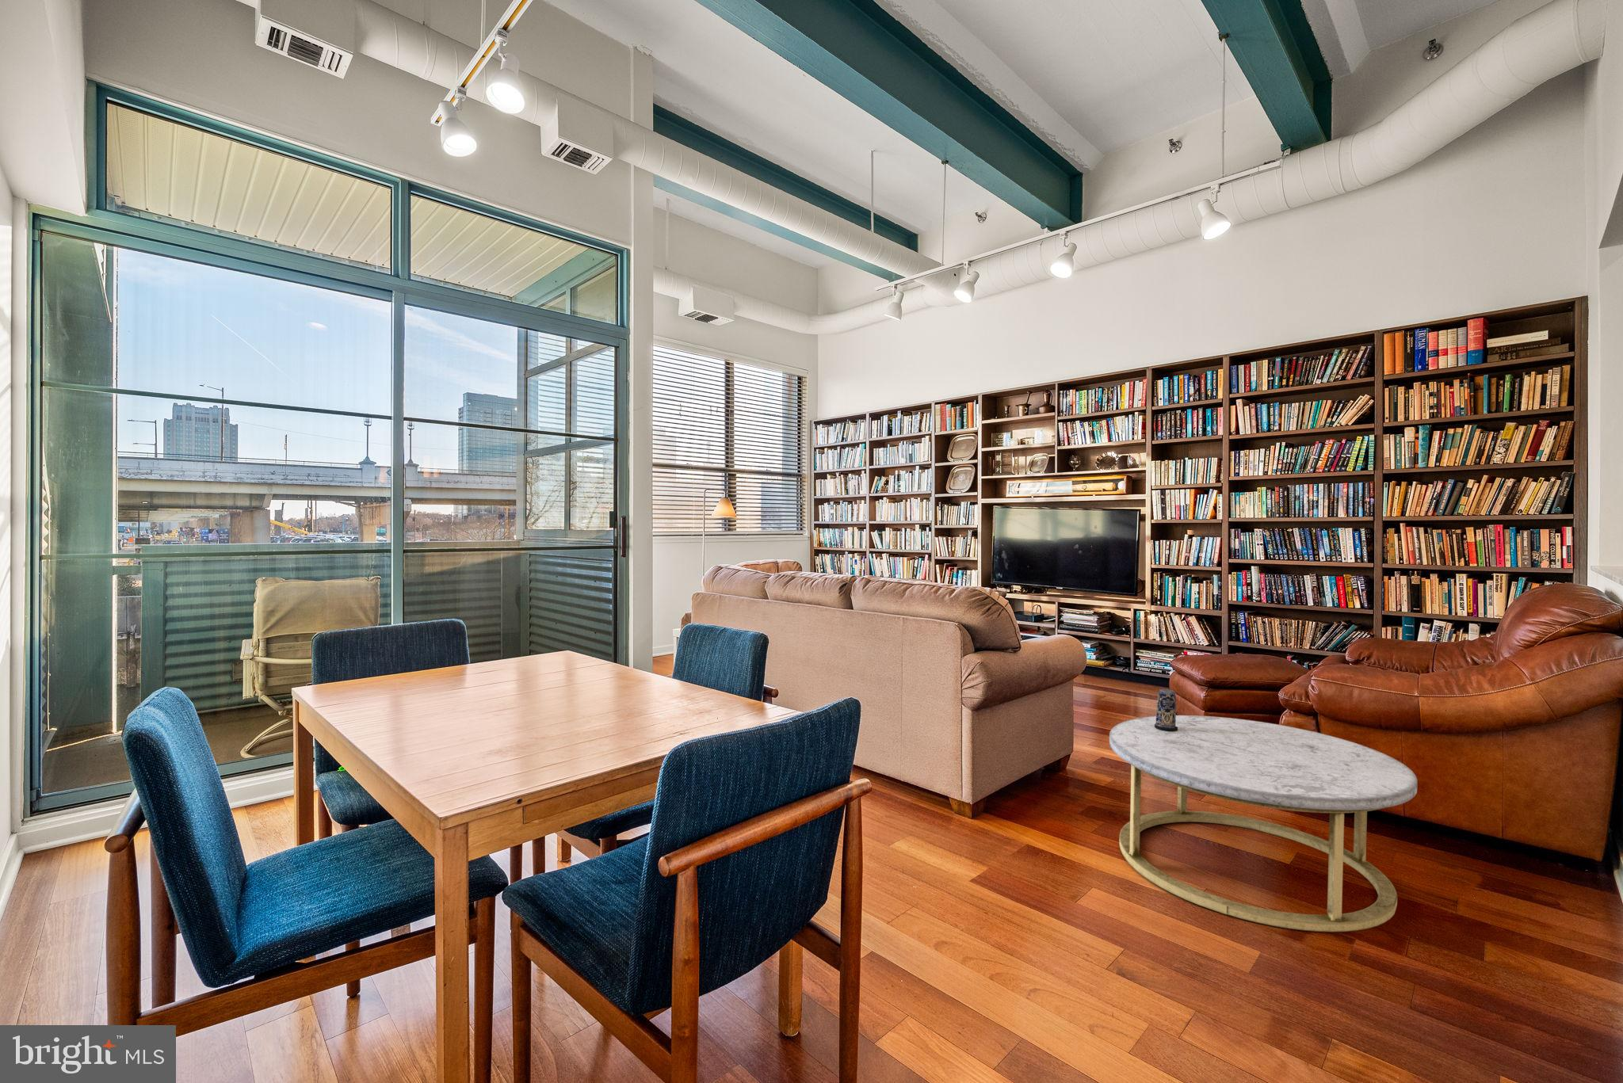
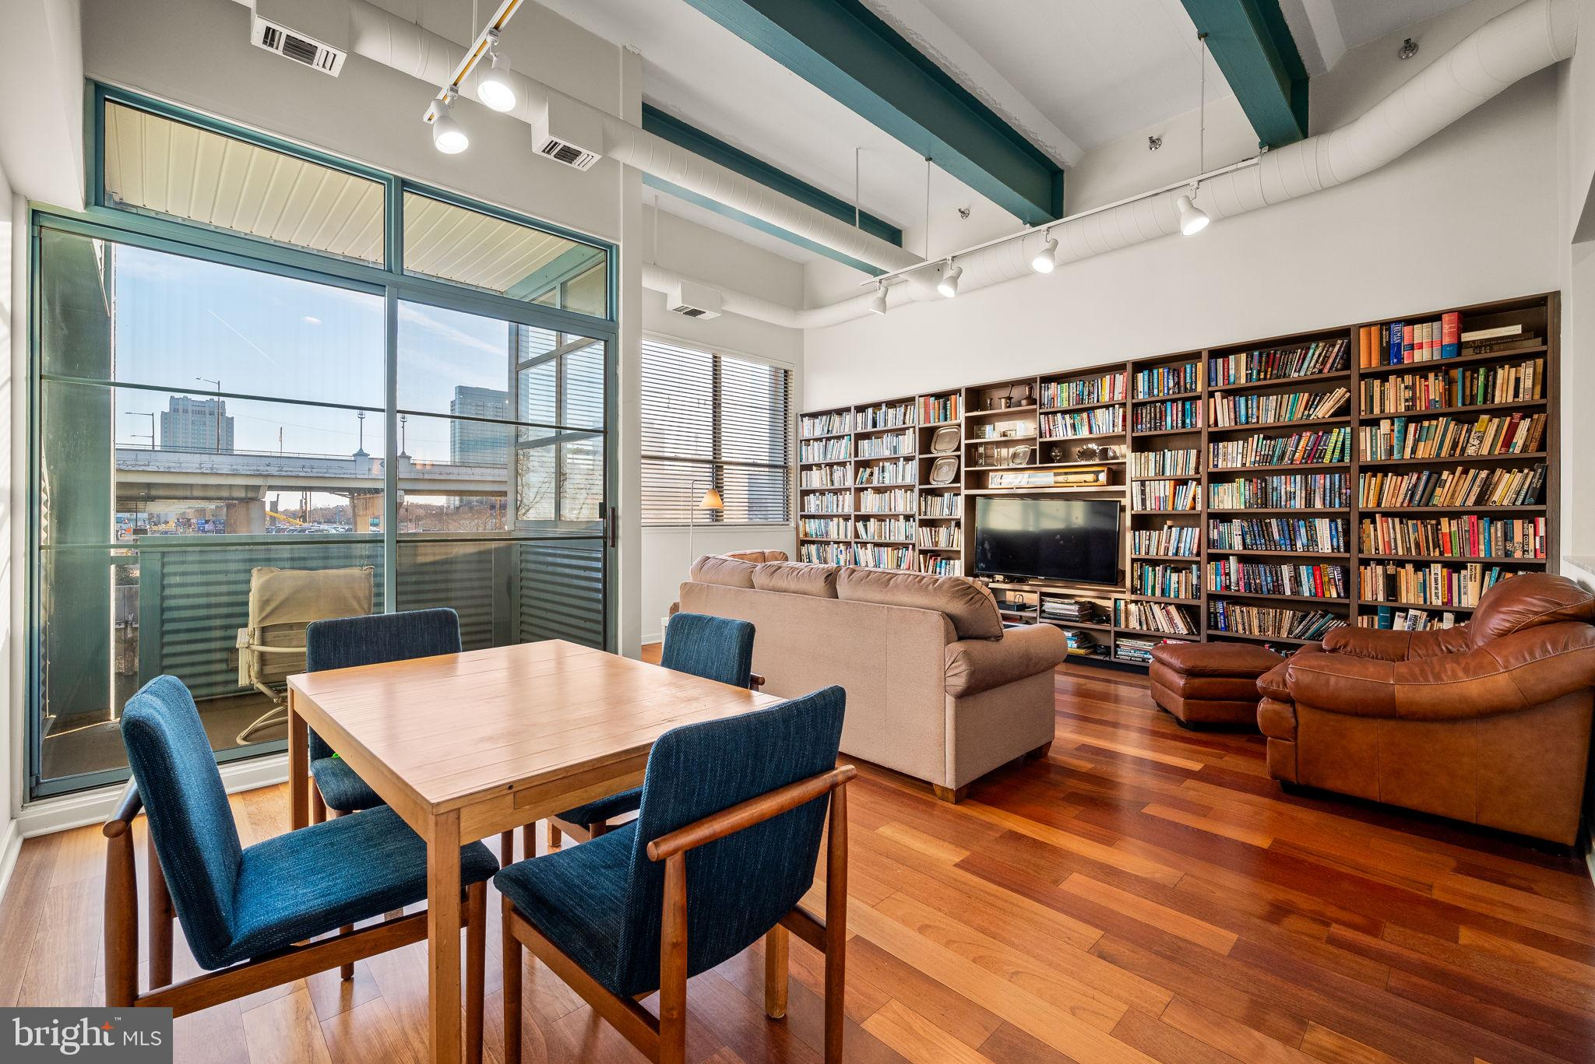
- coffee table (1247, 804)
- candle (1166, 708)
